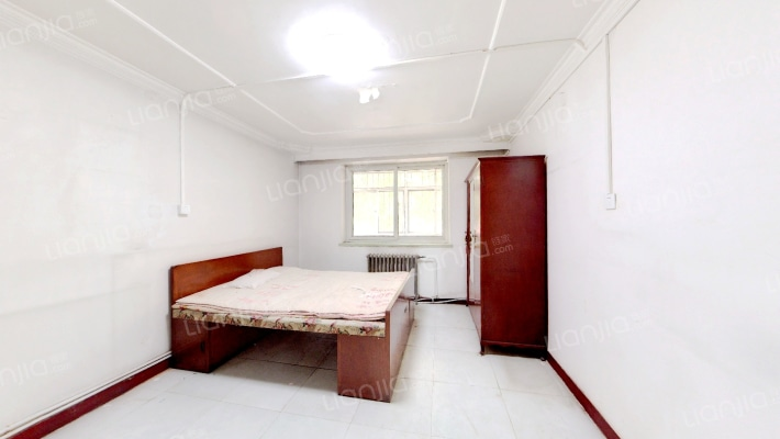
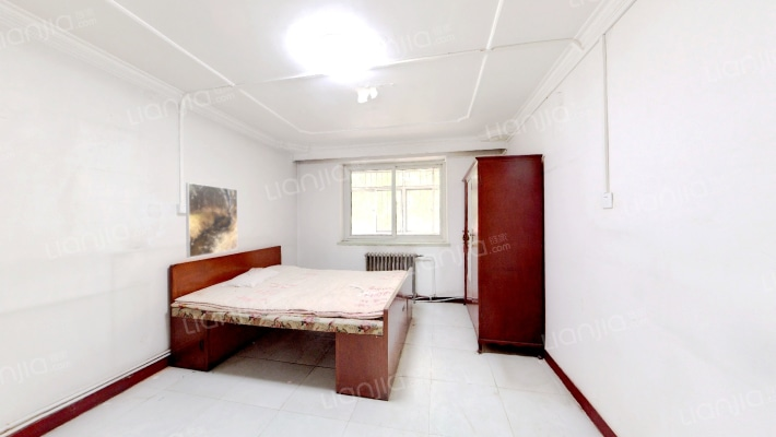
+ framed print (214, 220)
